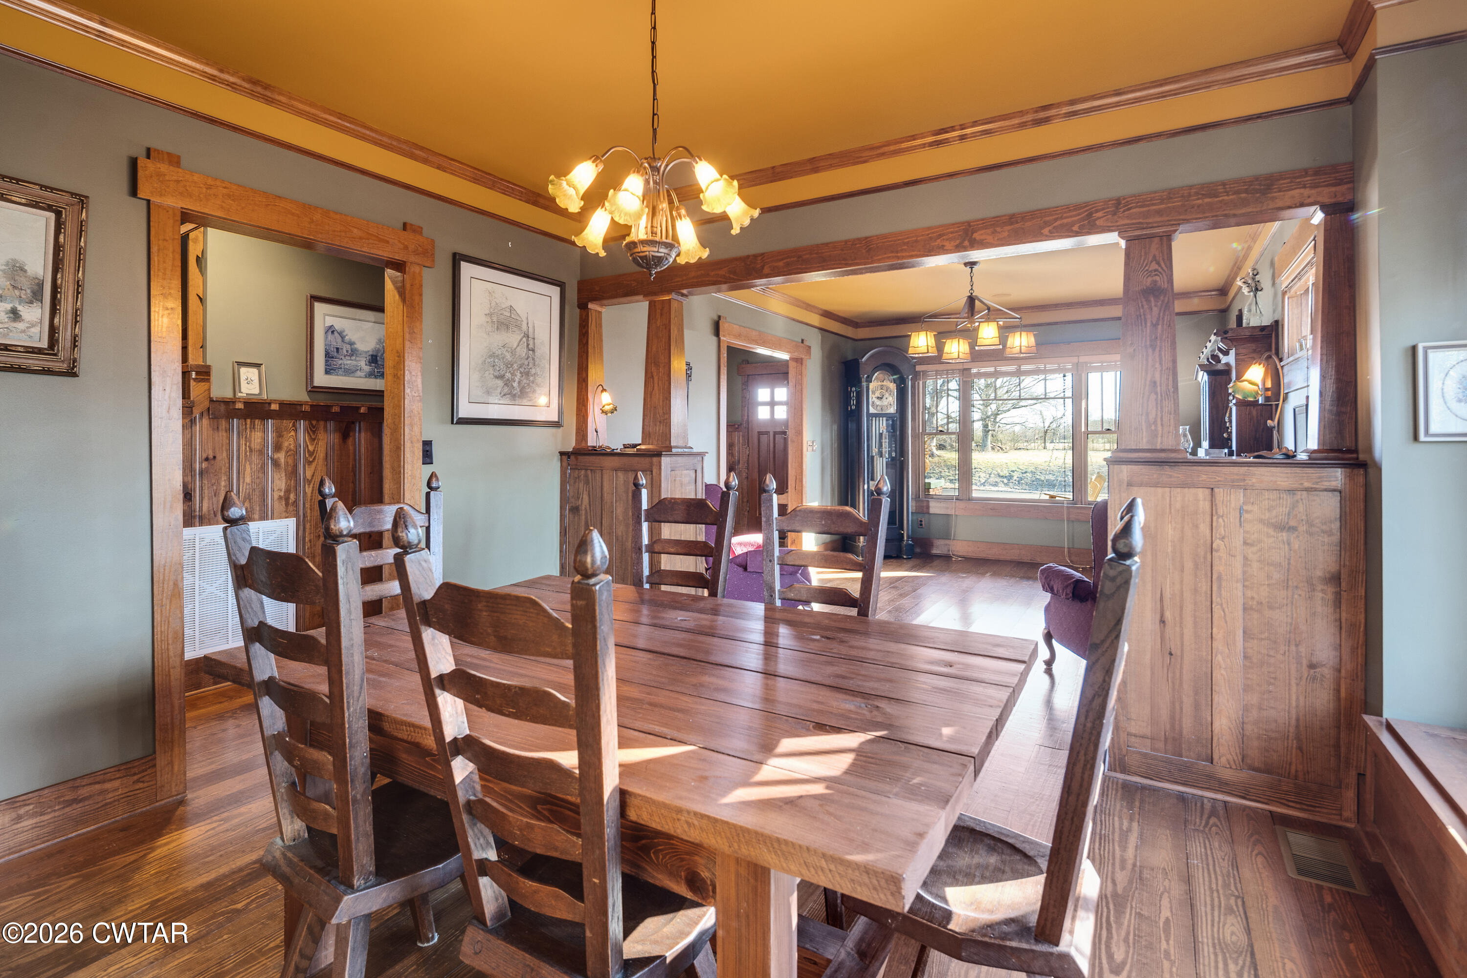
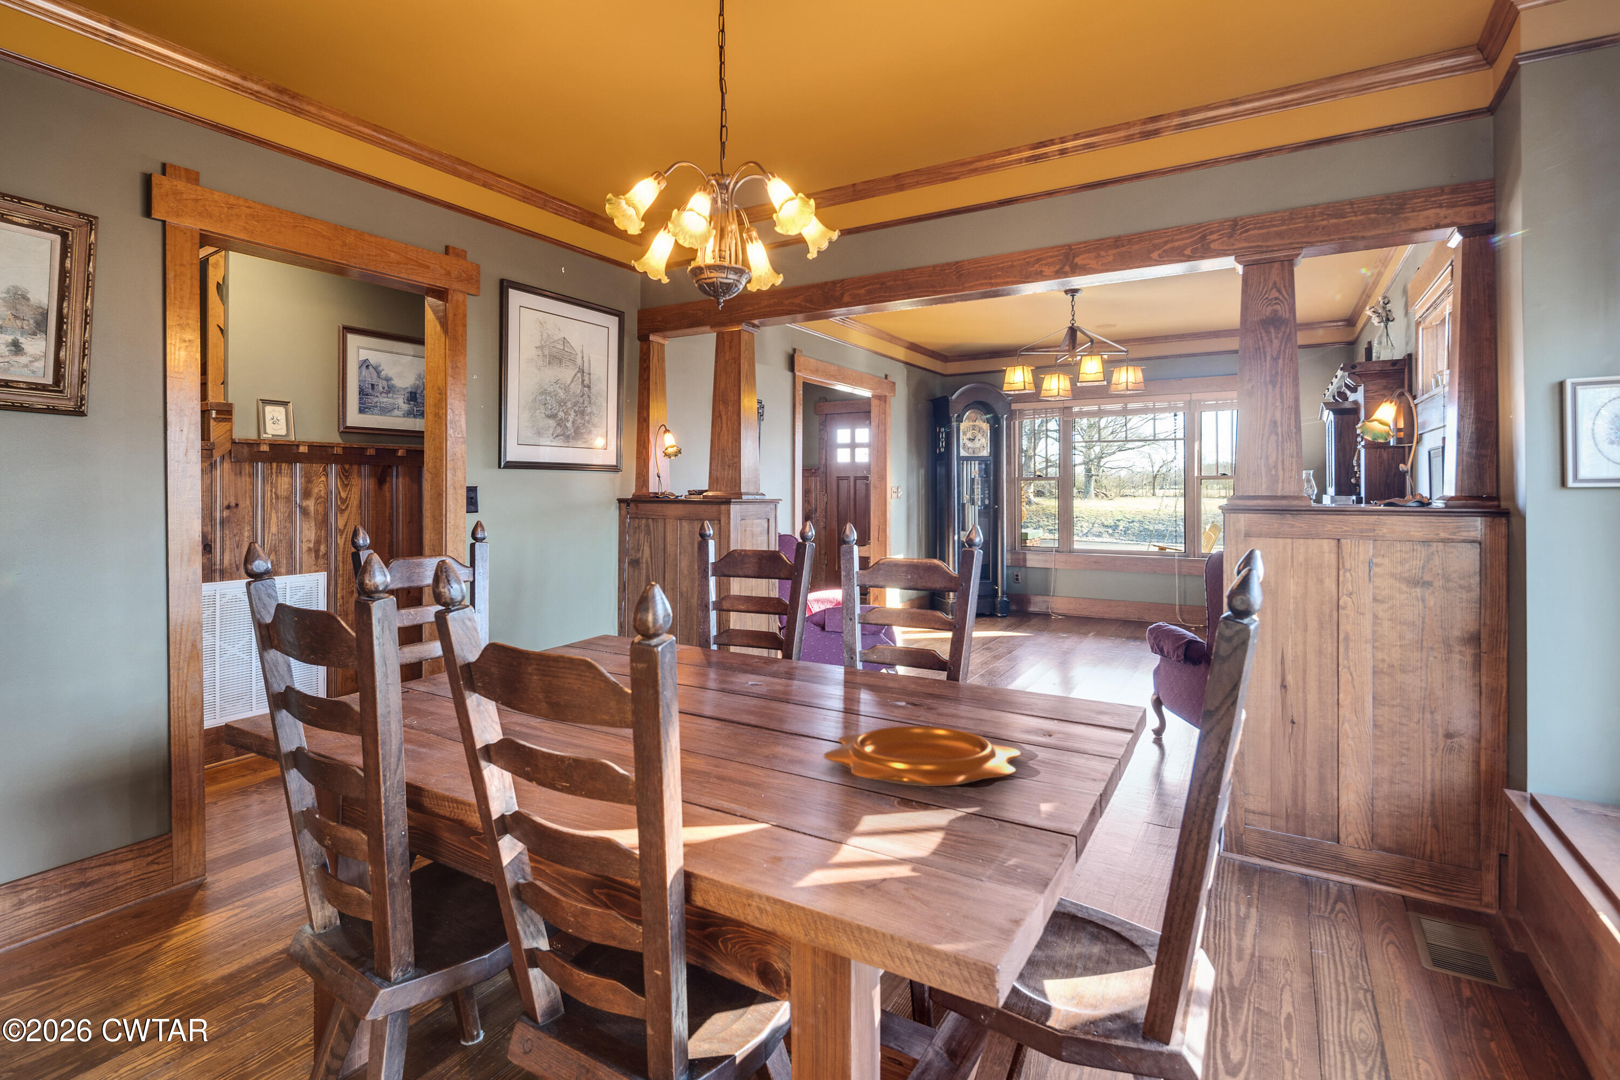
+ decorative bowl (921, 752)
